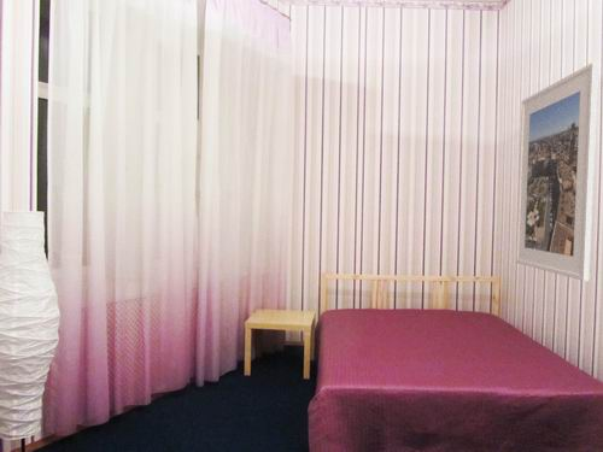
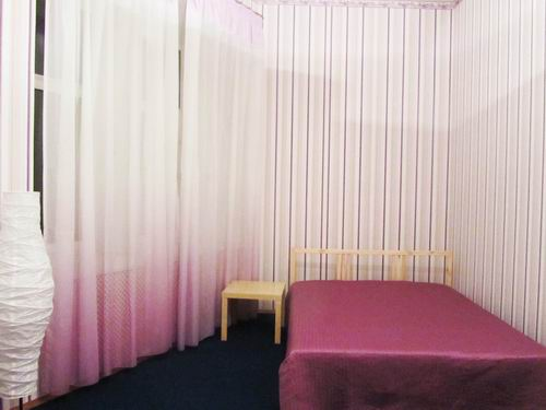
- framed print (550, 177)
